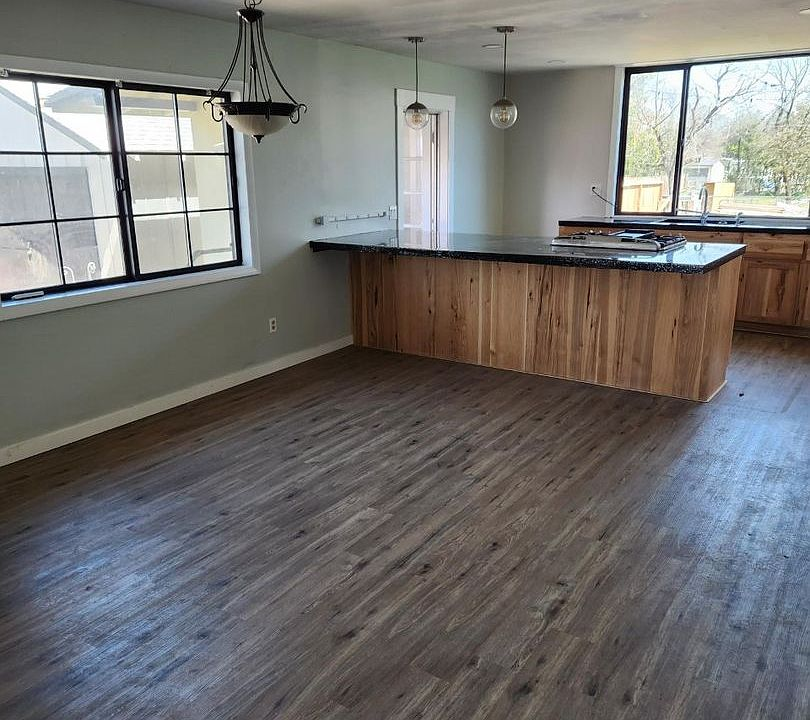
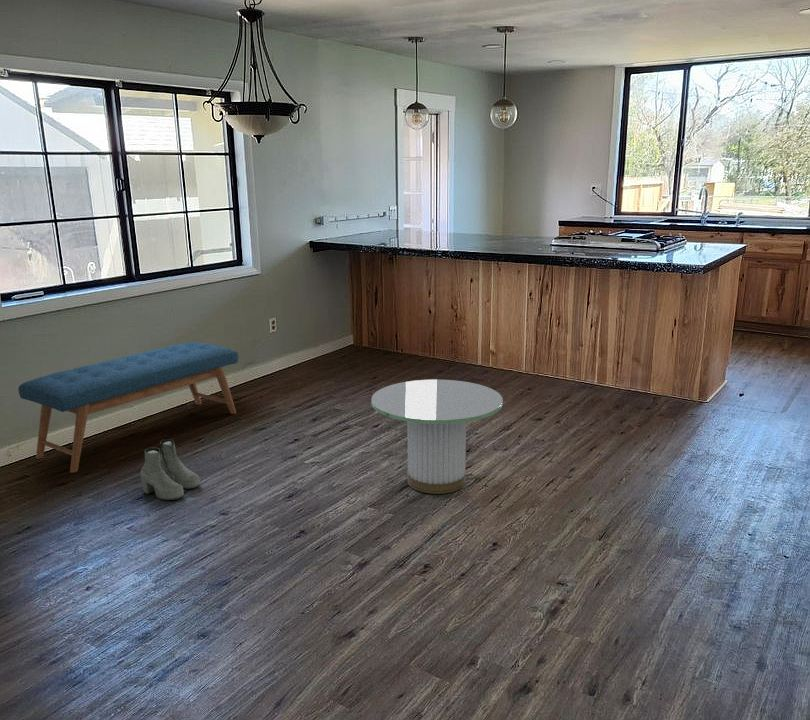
+ boots (169, 467)
+ side table (436, 440)
+ bench (140, 397)
